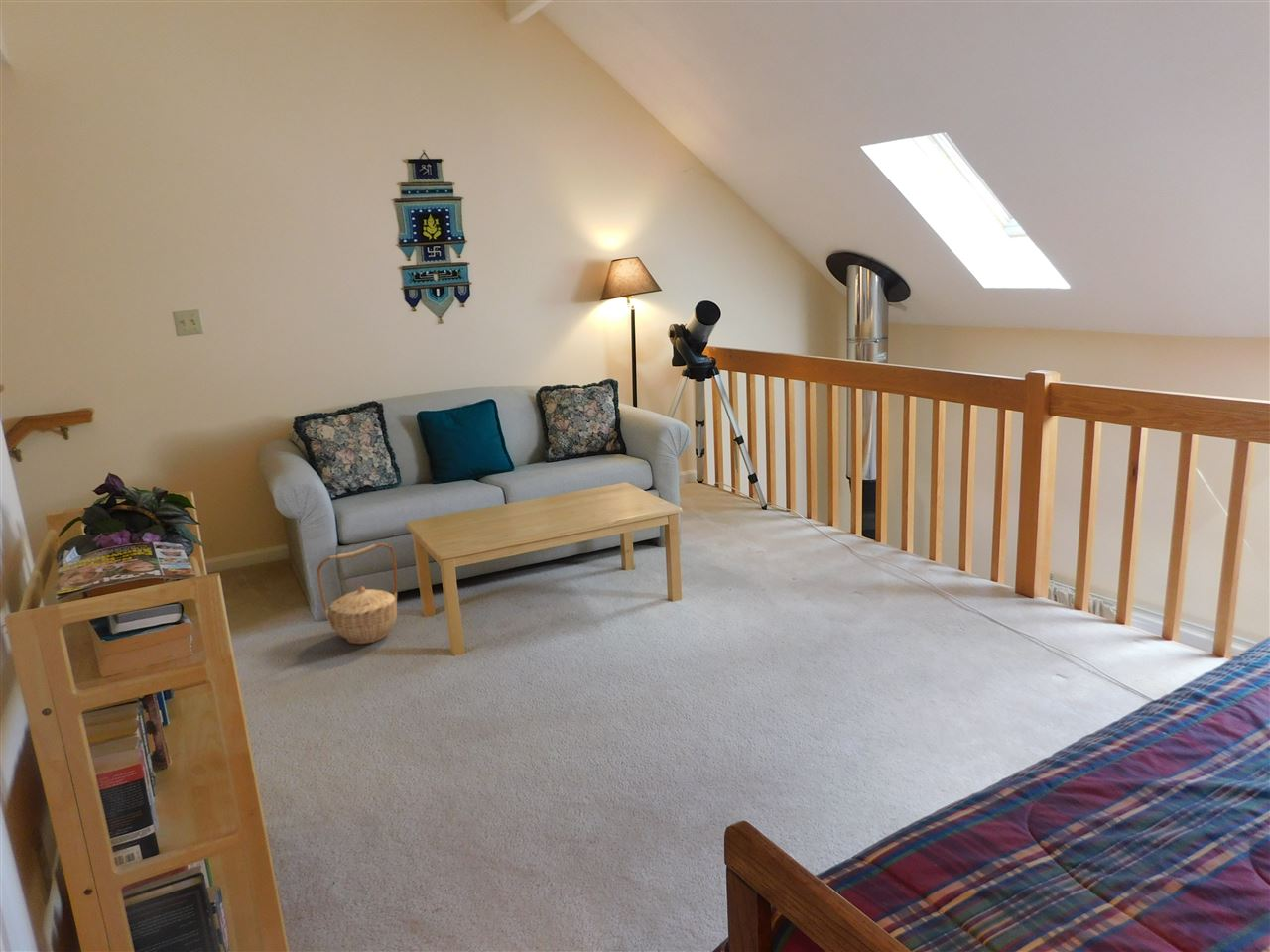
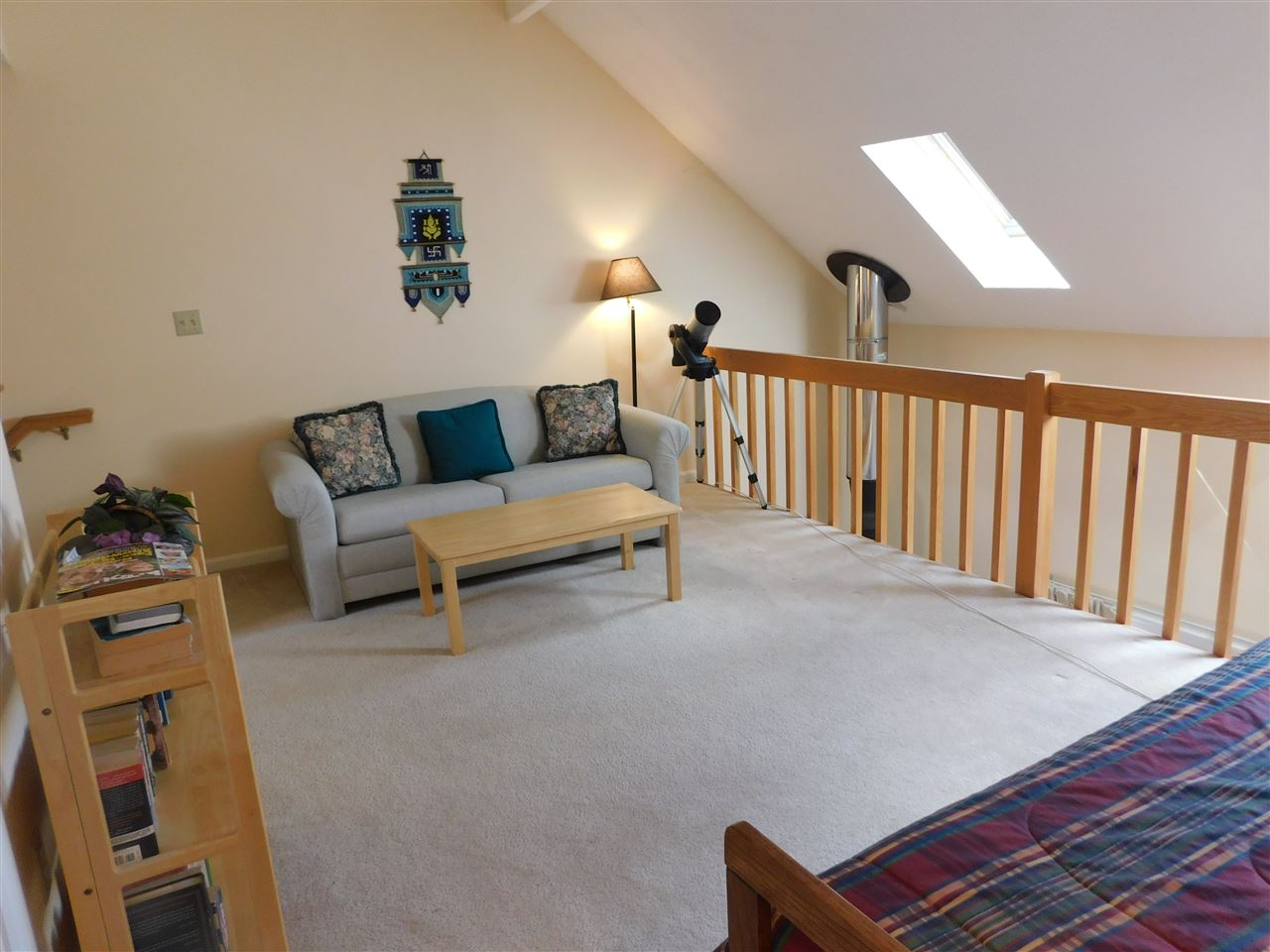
- basket (360, 592)
